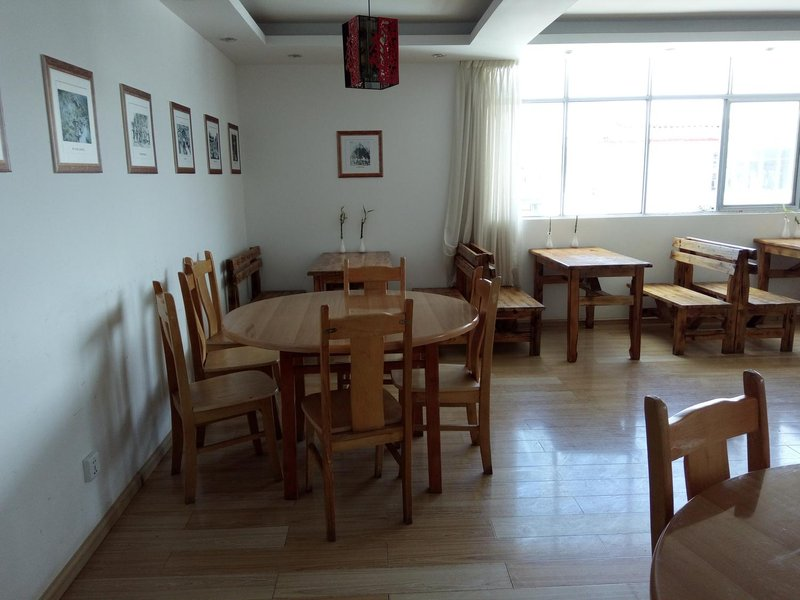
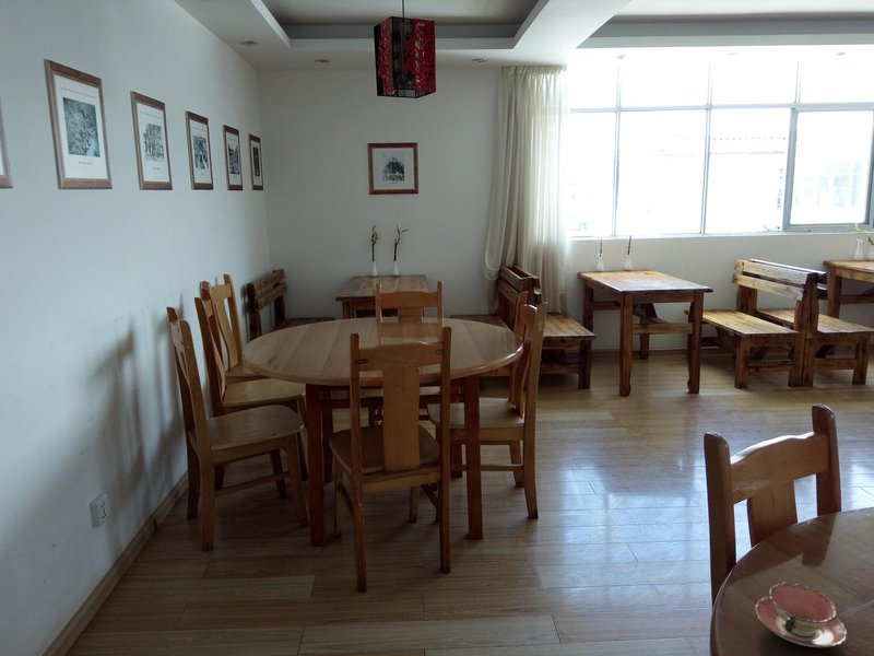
+ teacup (799, 616)
